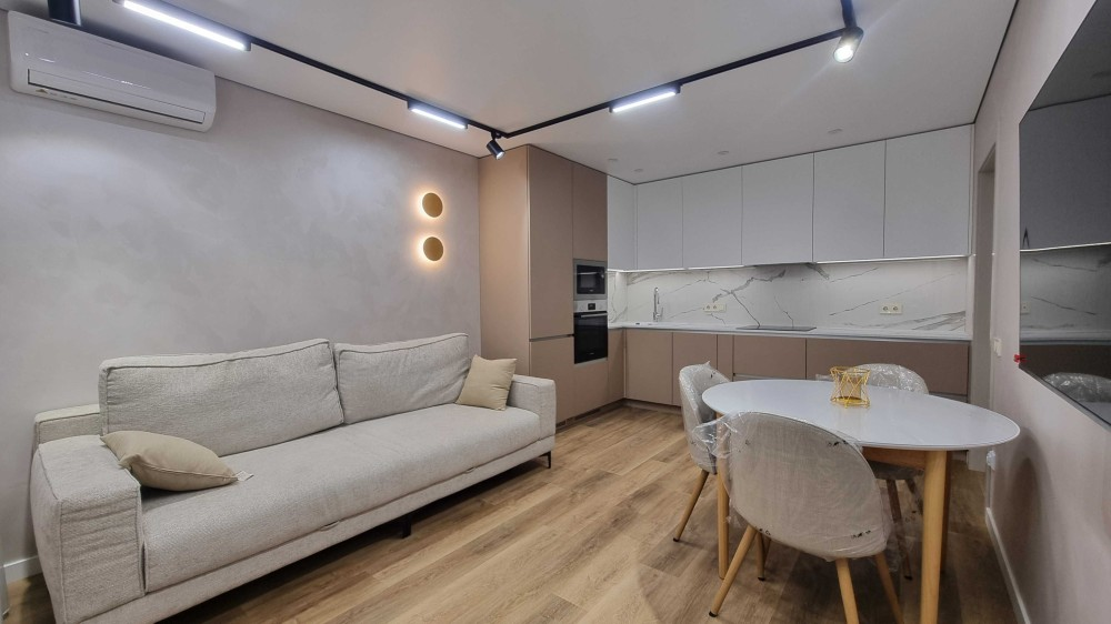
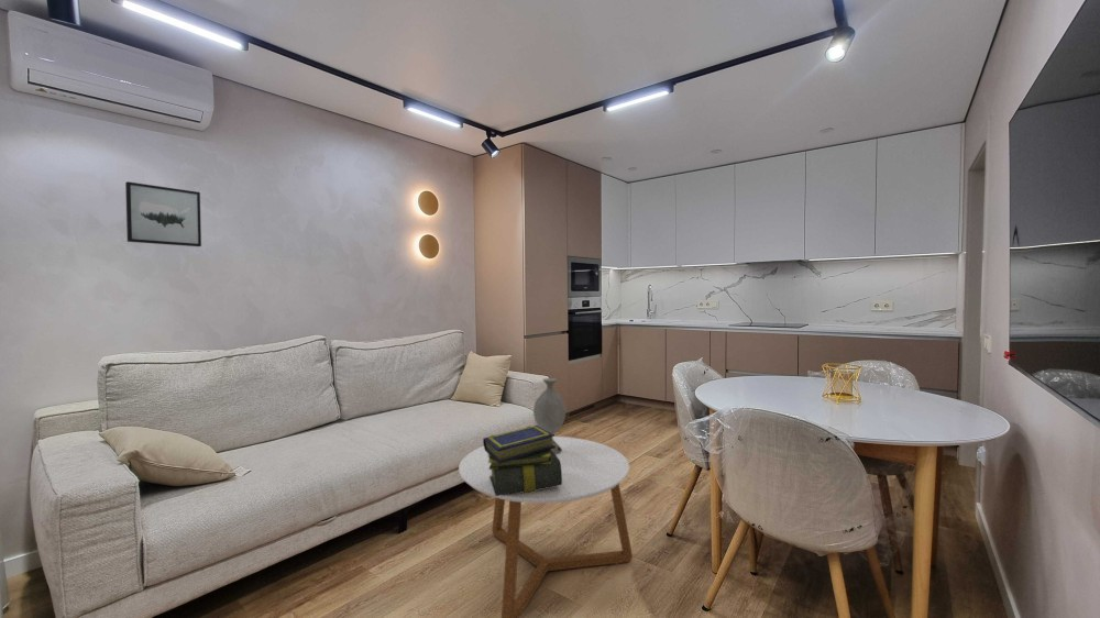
+ wall art (165, 216)
+ coffee table (548, 503)
+ decorative vase (549, 415)
+ stack of books (521, 457)
